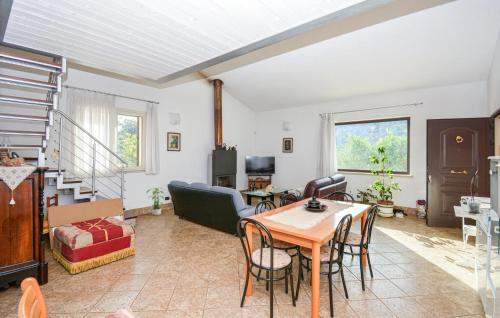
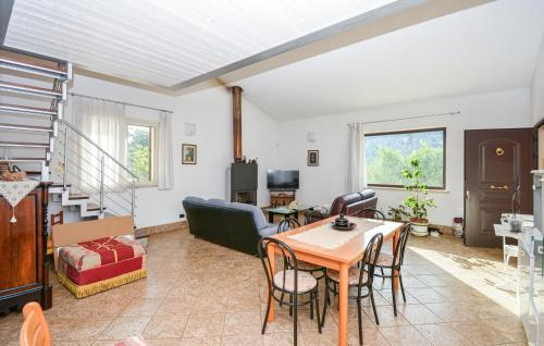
- potted plant (155, 201)
